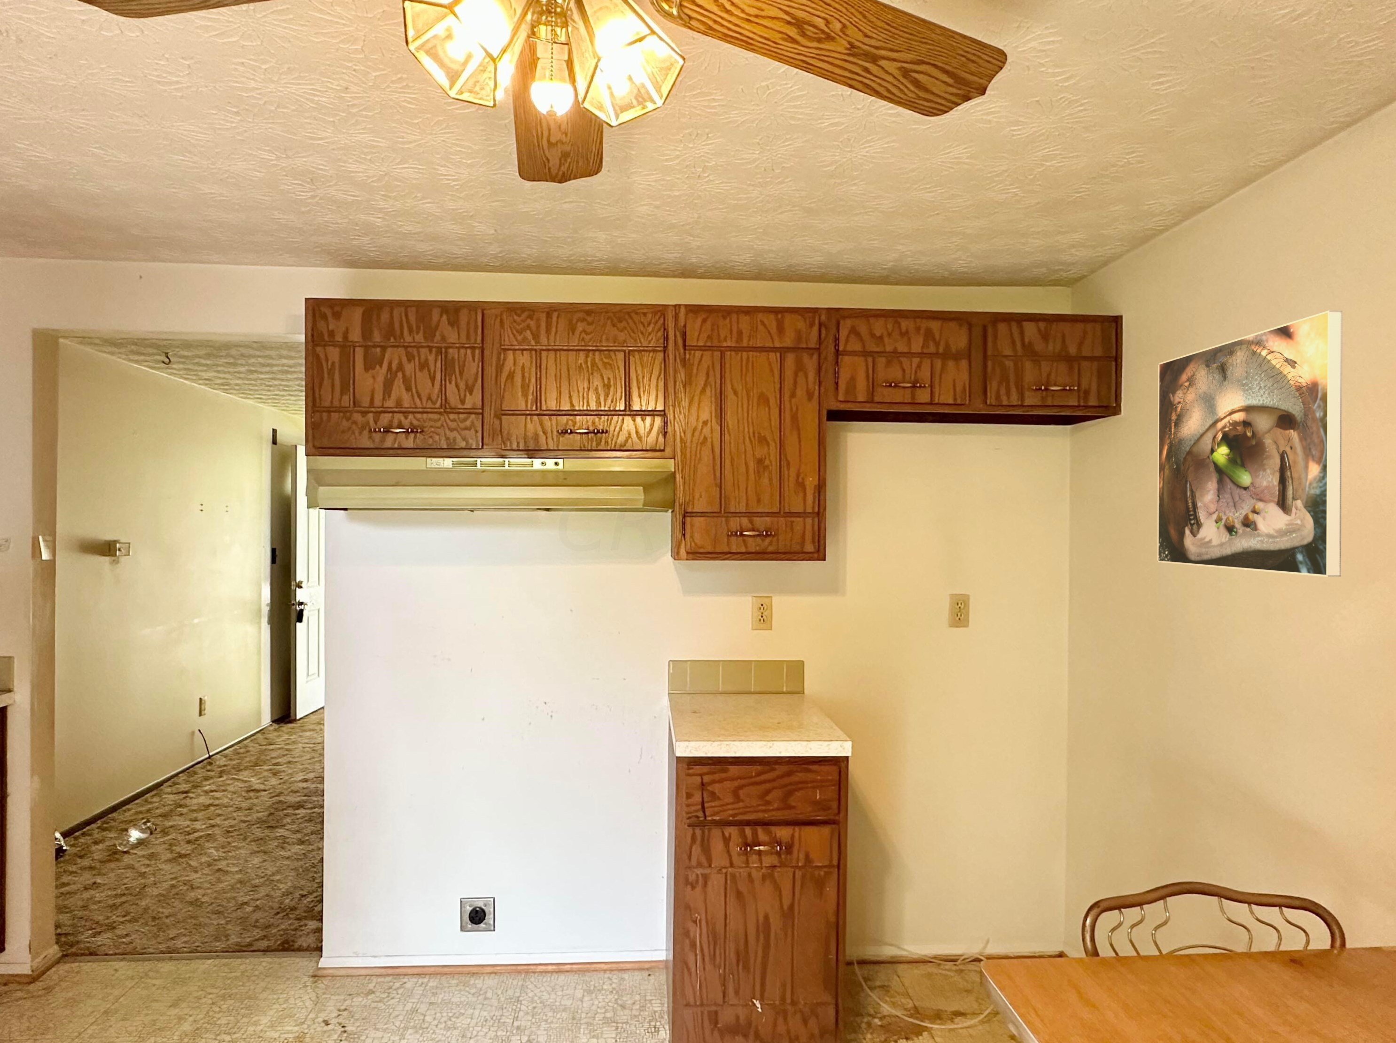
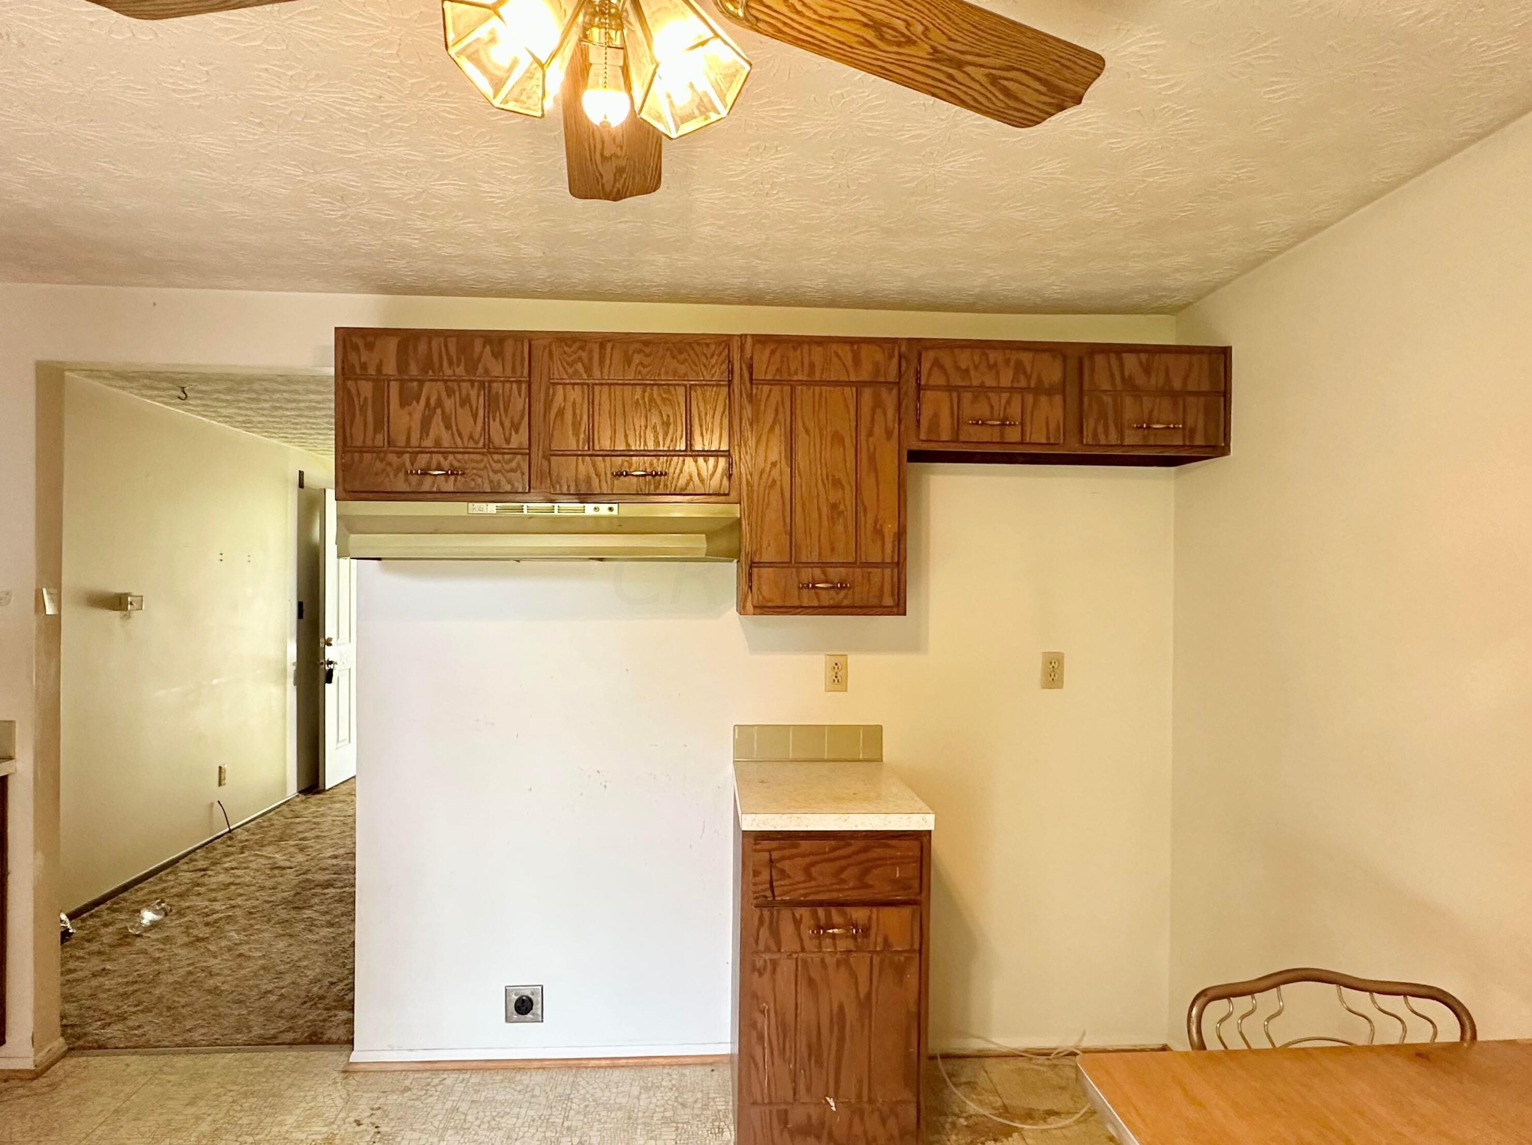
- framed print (1236, 455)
